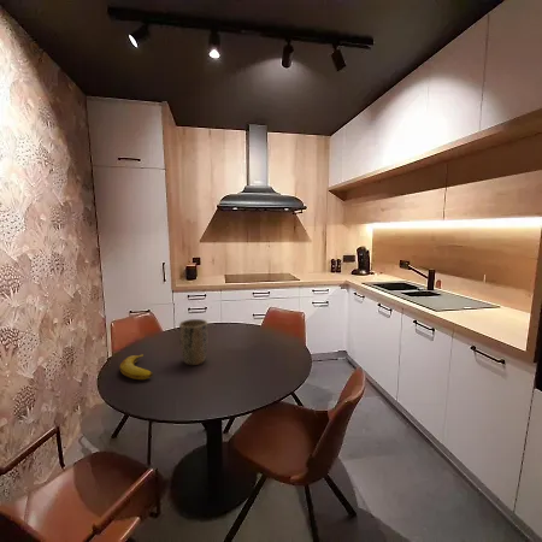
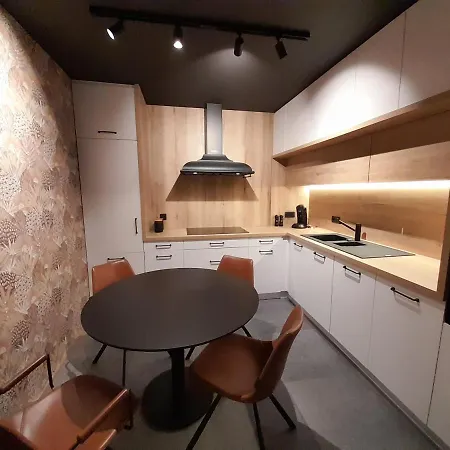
- plant pot (194, 342)
- banana (136, 366)
